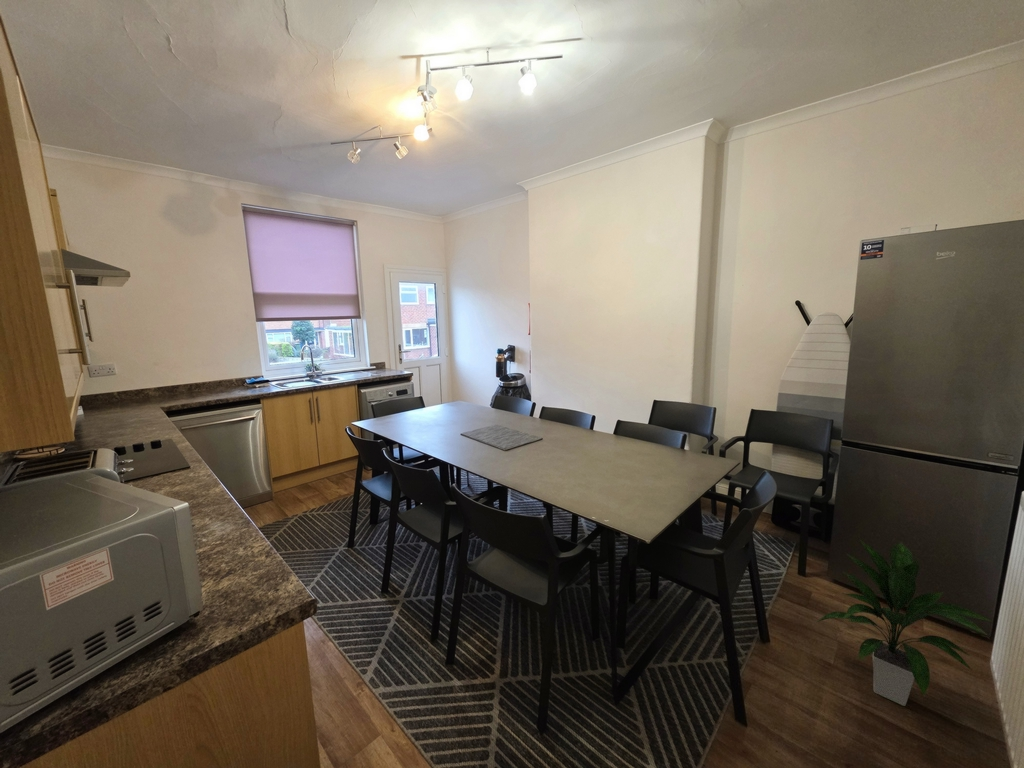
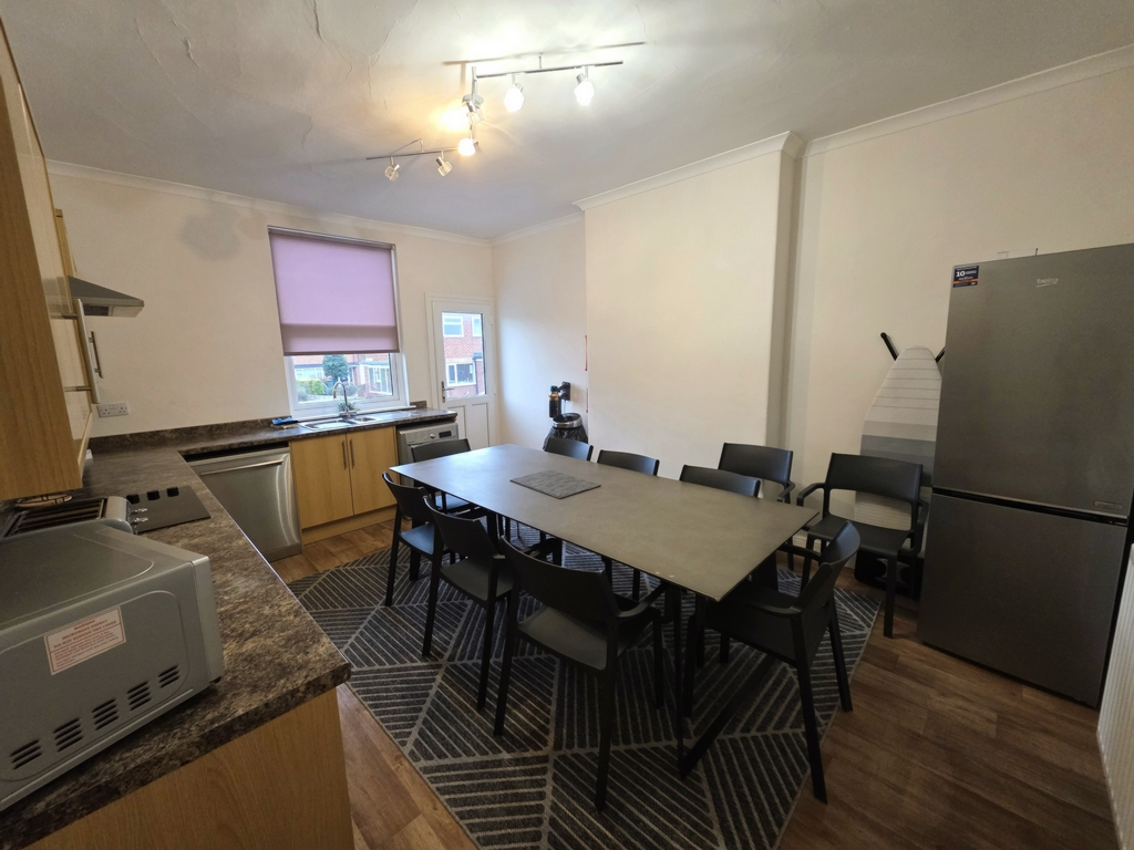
- indoor plant (892, 619)
